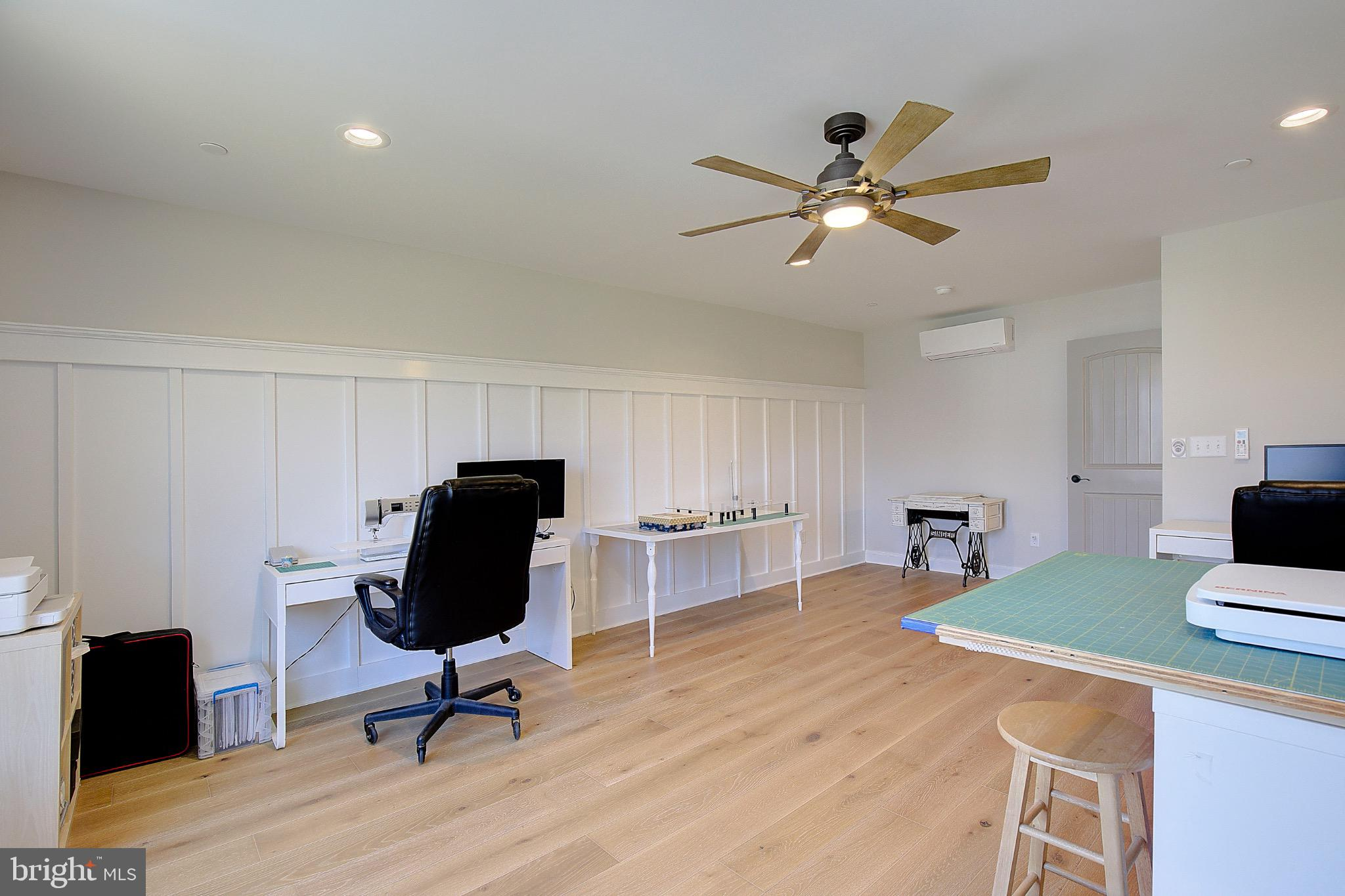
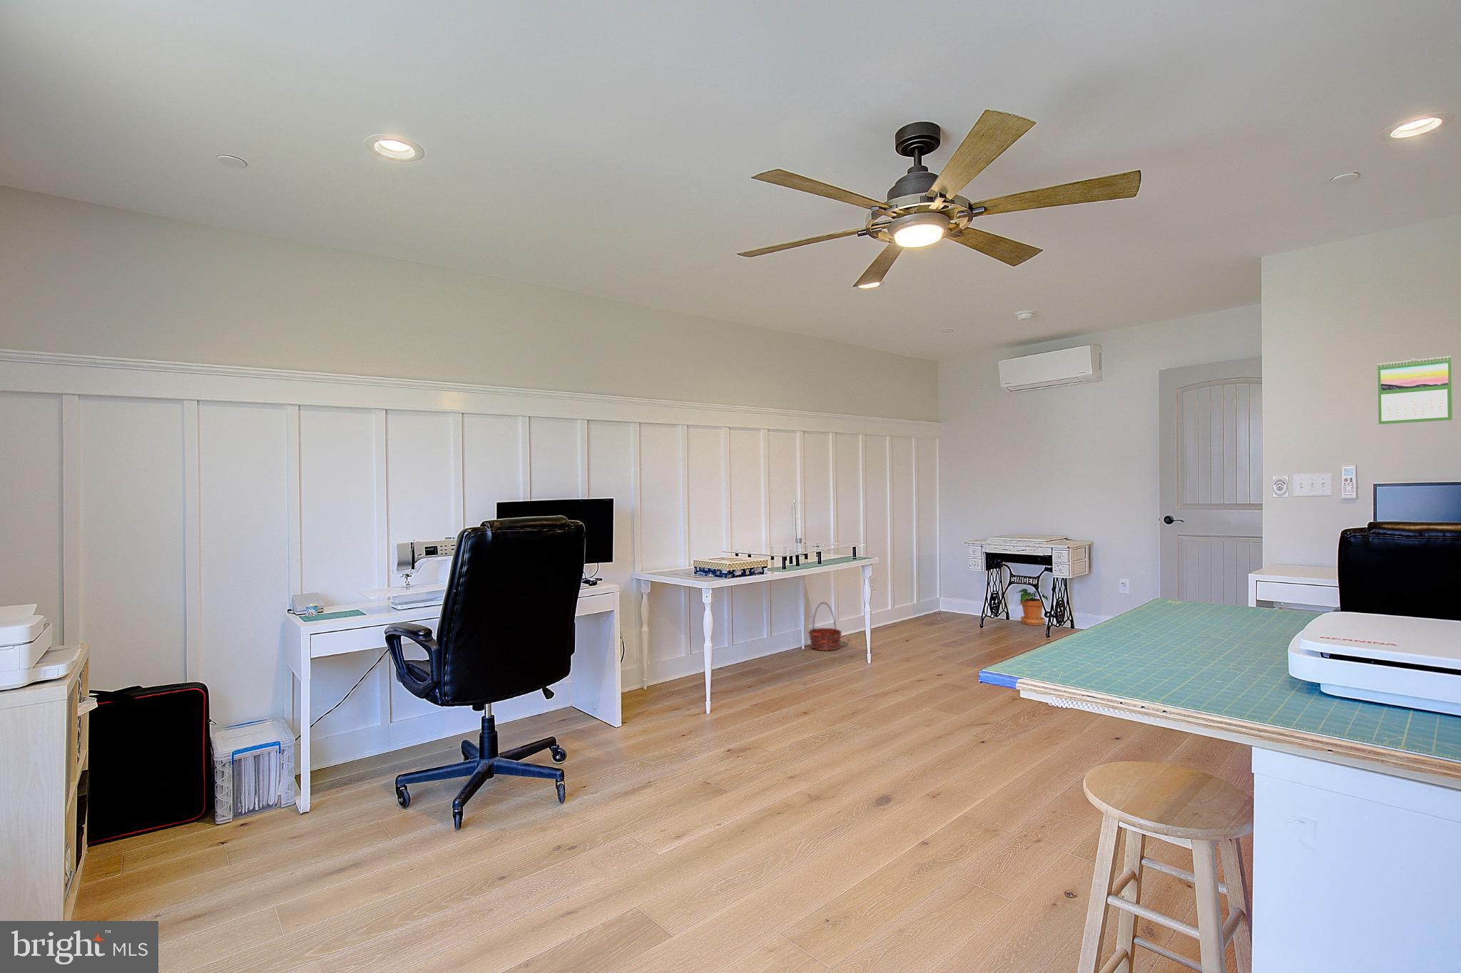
+ calendar (1413, 390)
+ potted plant (1029, 606)
+ basket (824, 628)
